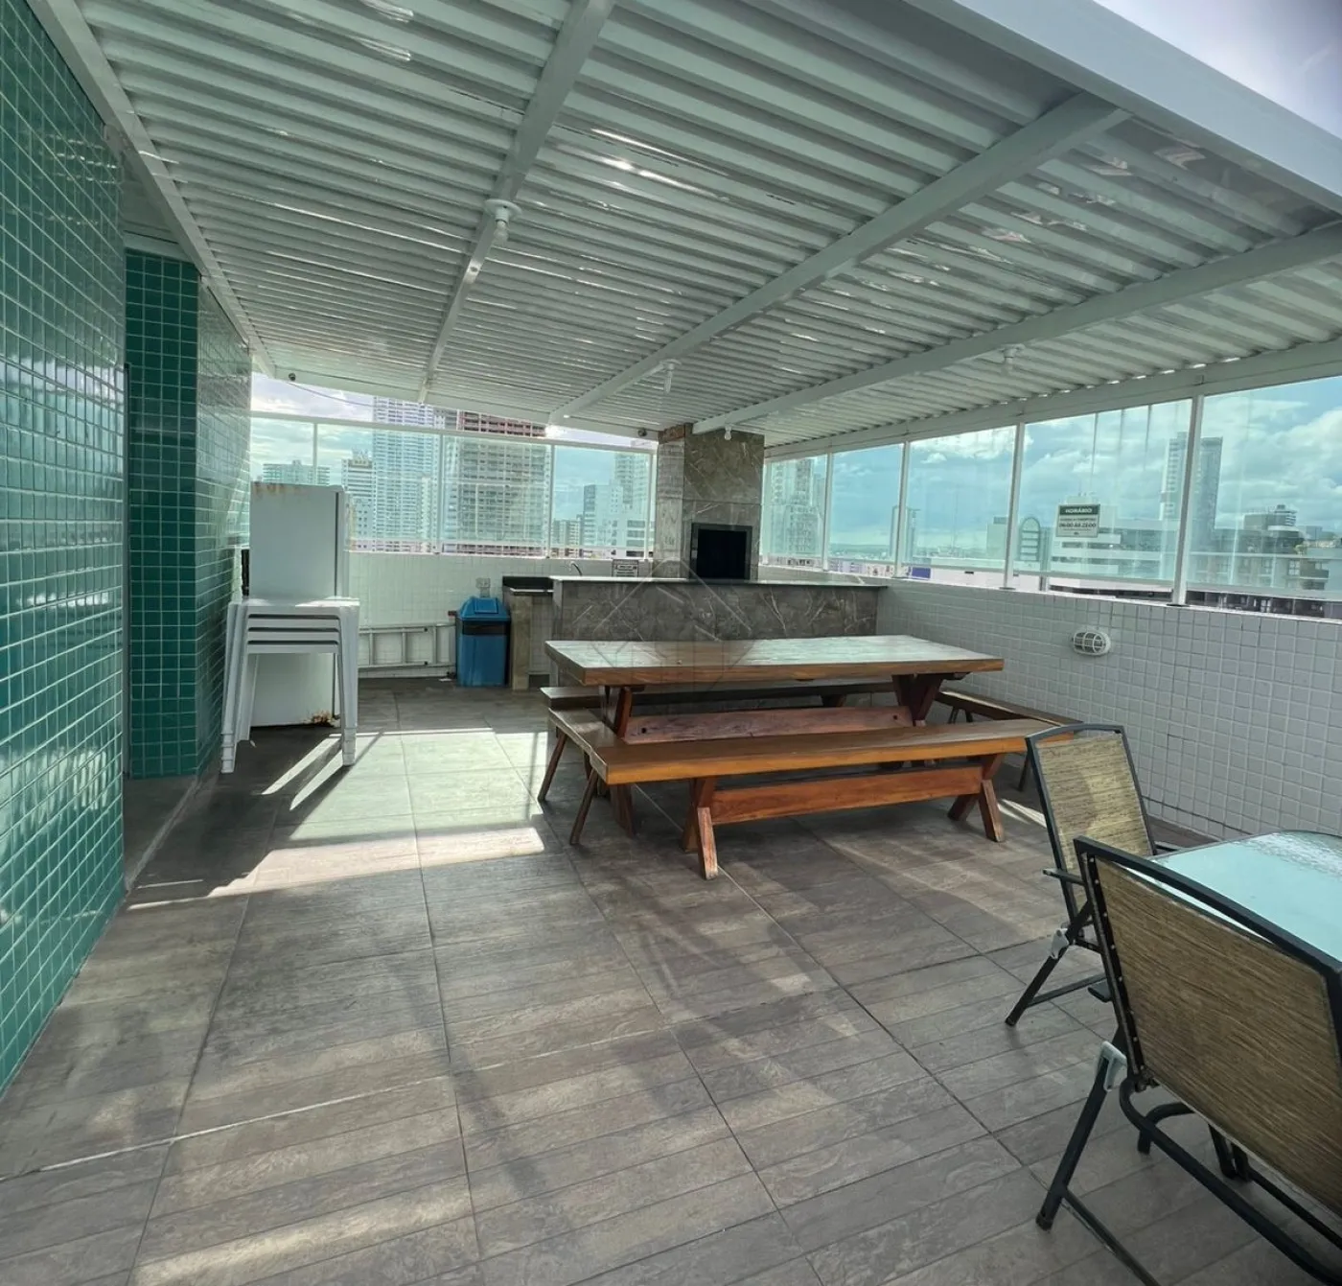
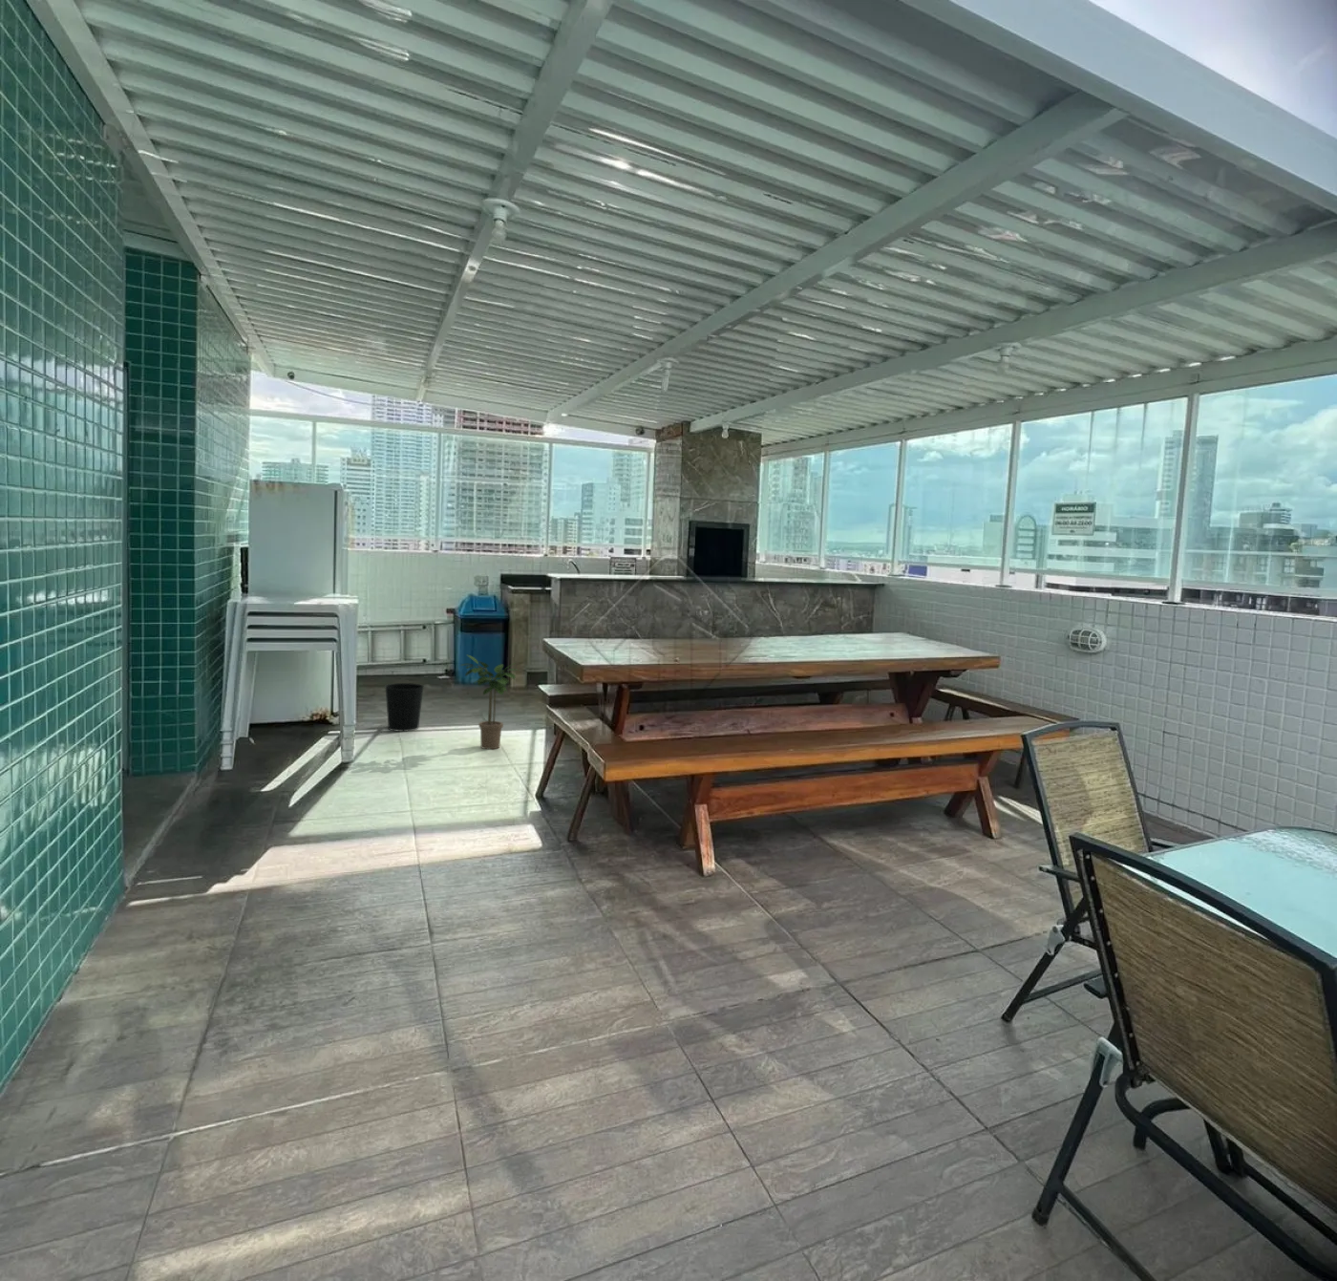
+ potted plant (491, 702)
+ wastebasket (403, 707)
